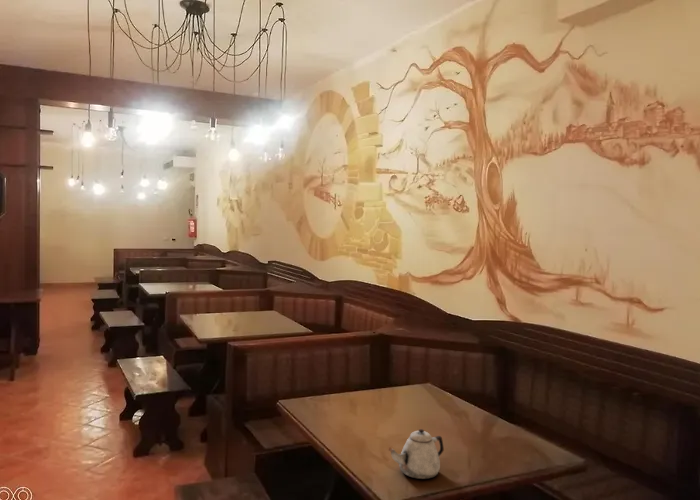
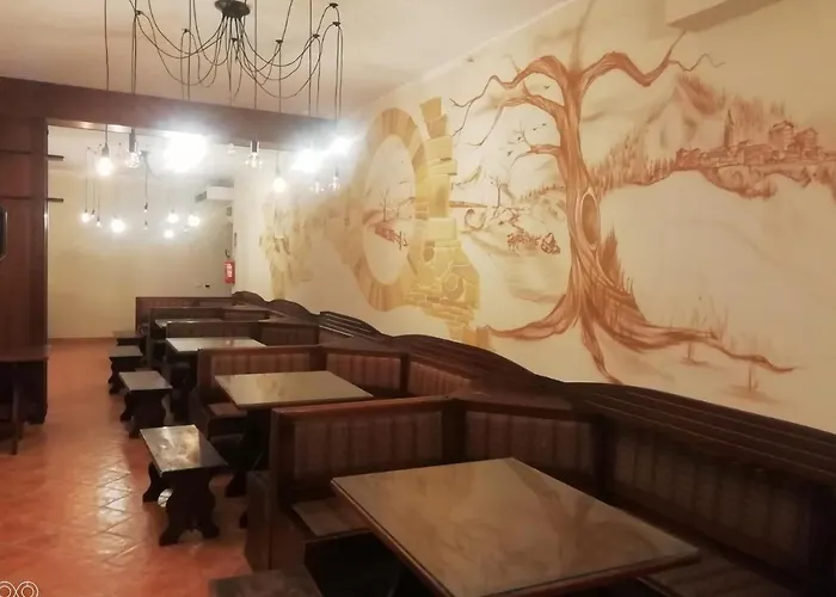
- teapot (416, 451)
